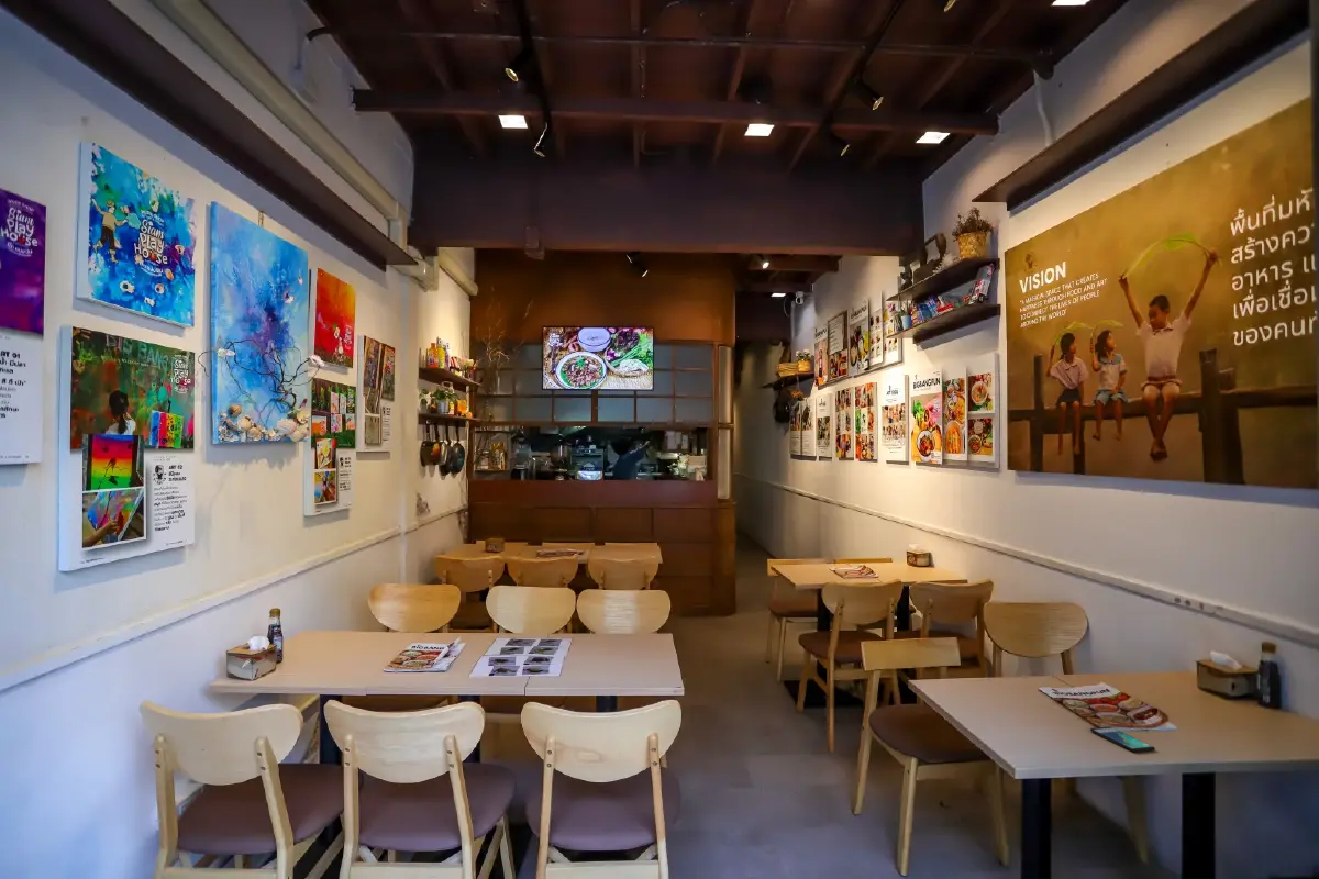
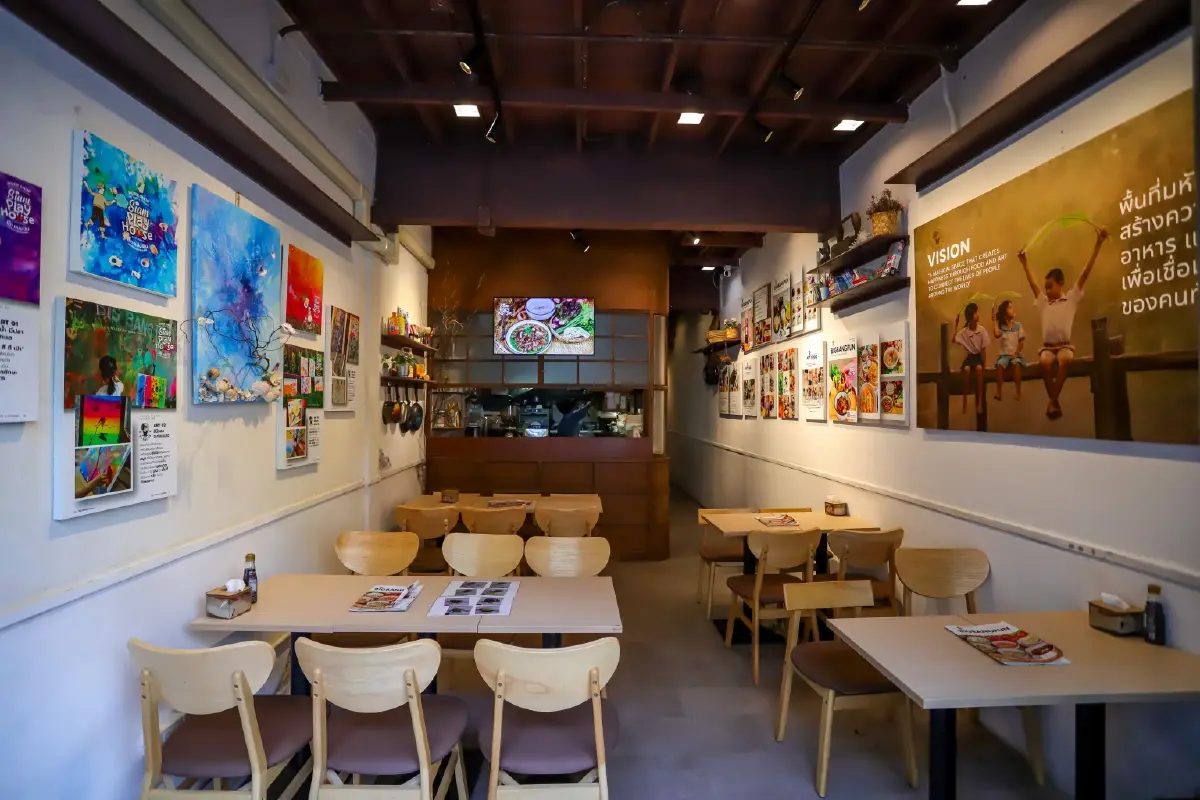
- smartphone (1121, 738)
